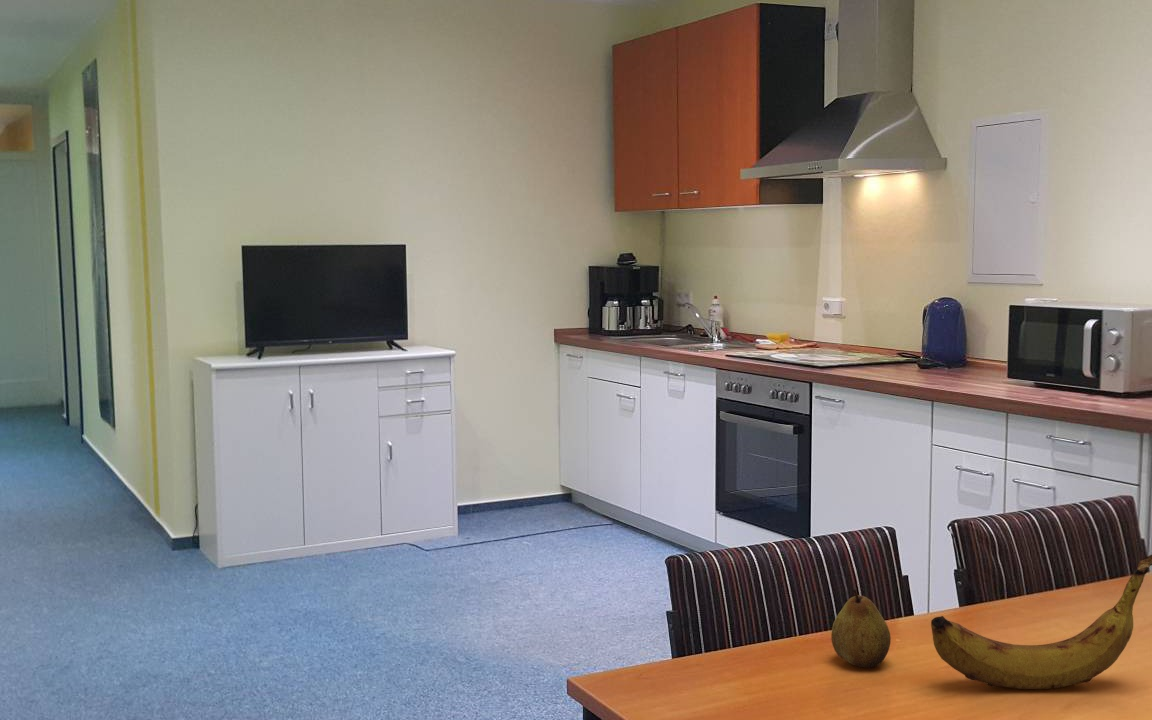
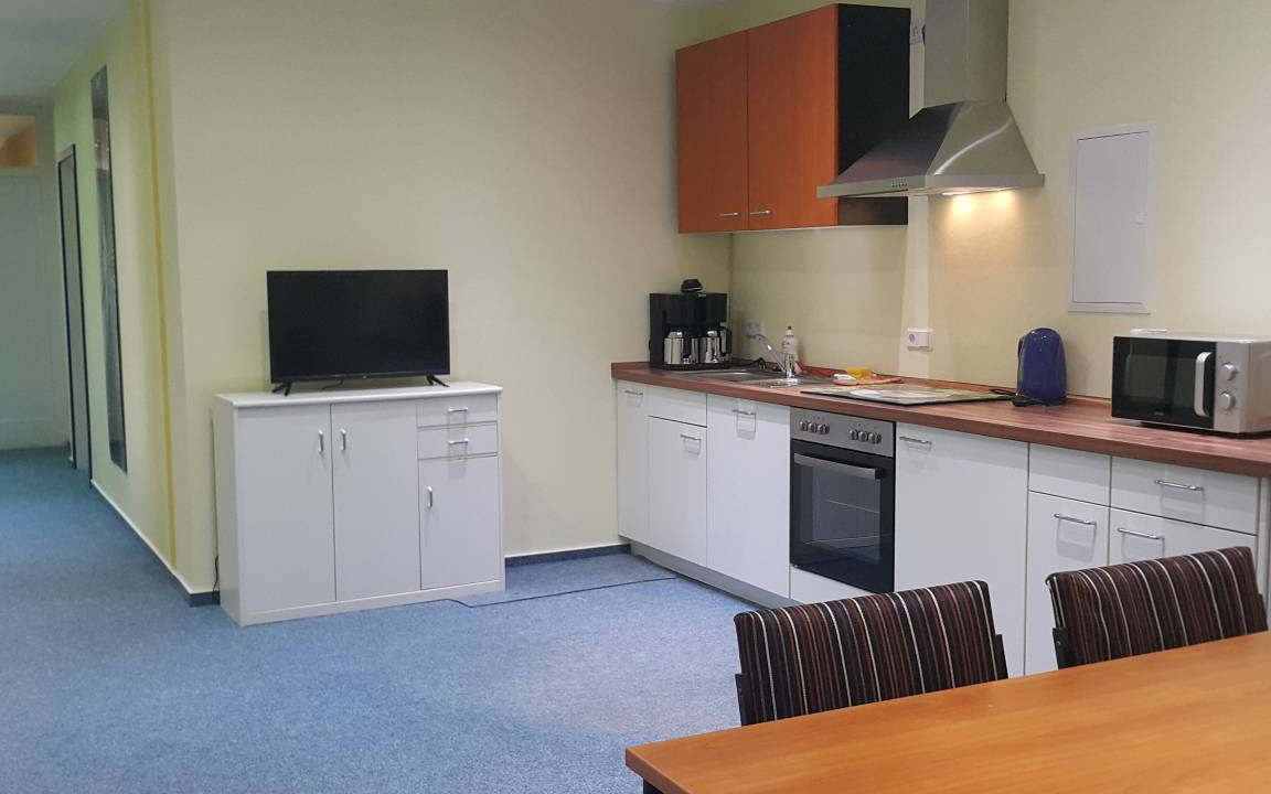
- fruit (861, 623)
- banana (1044, 644)
